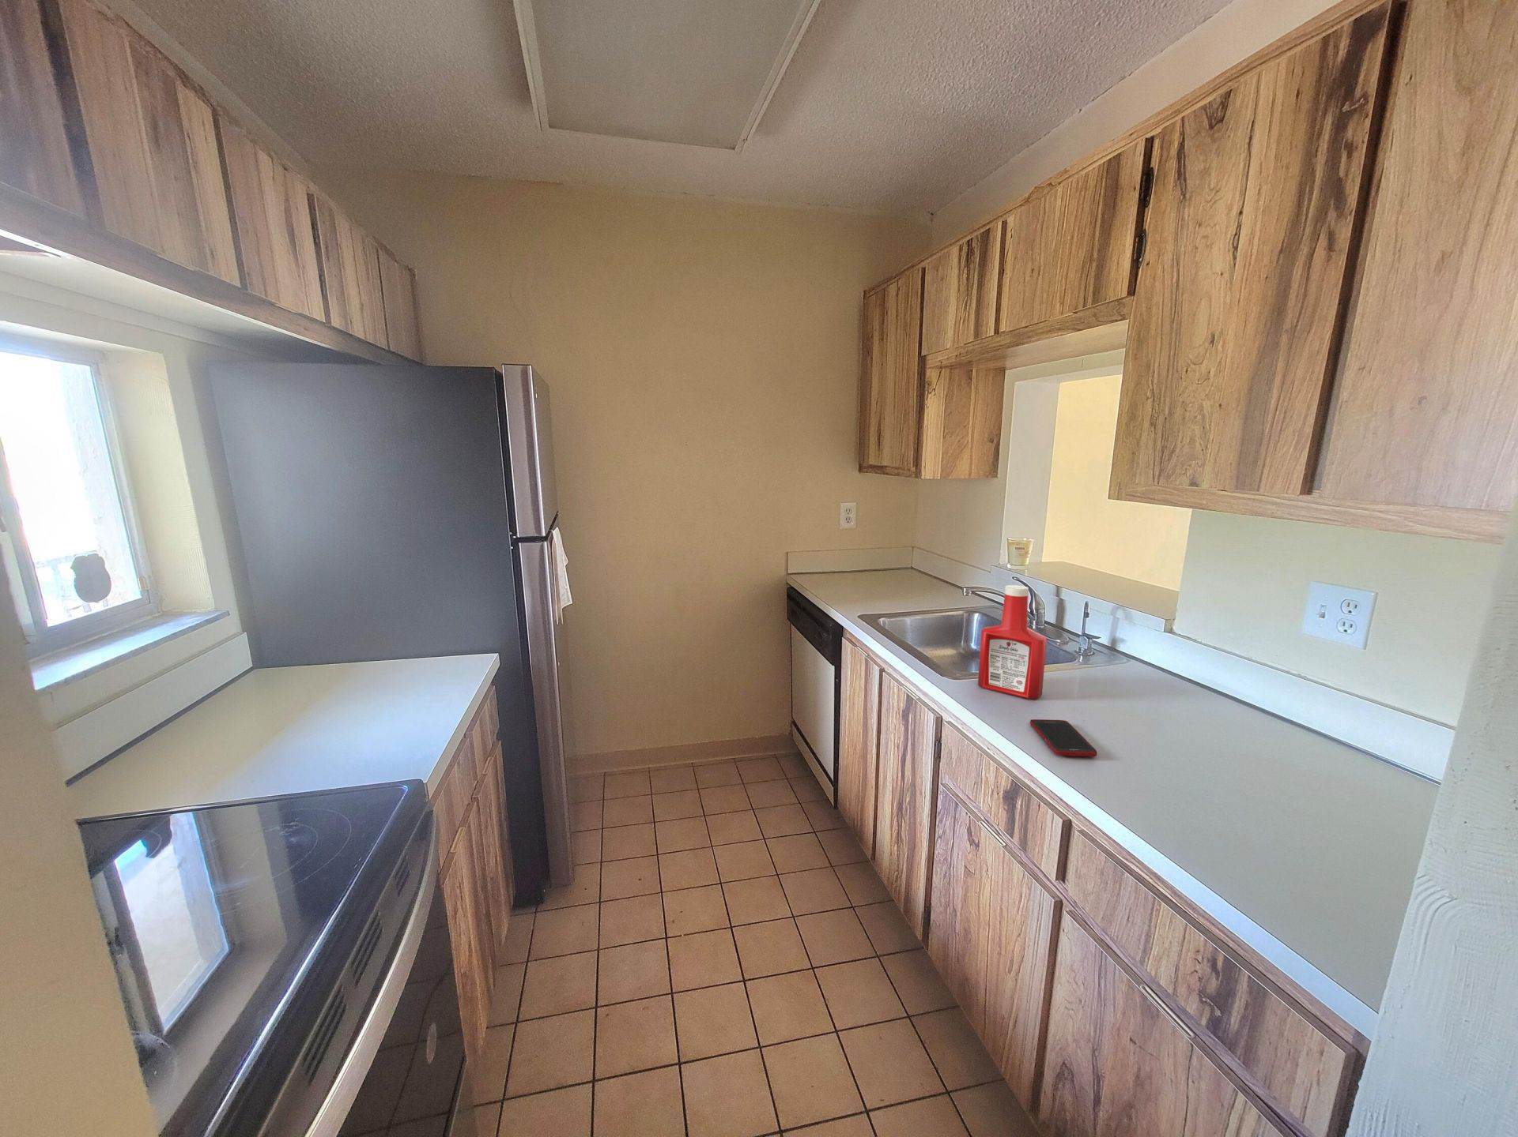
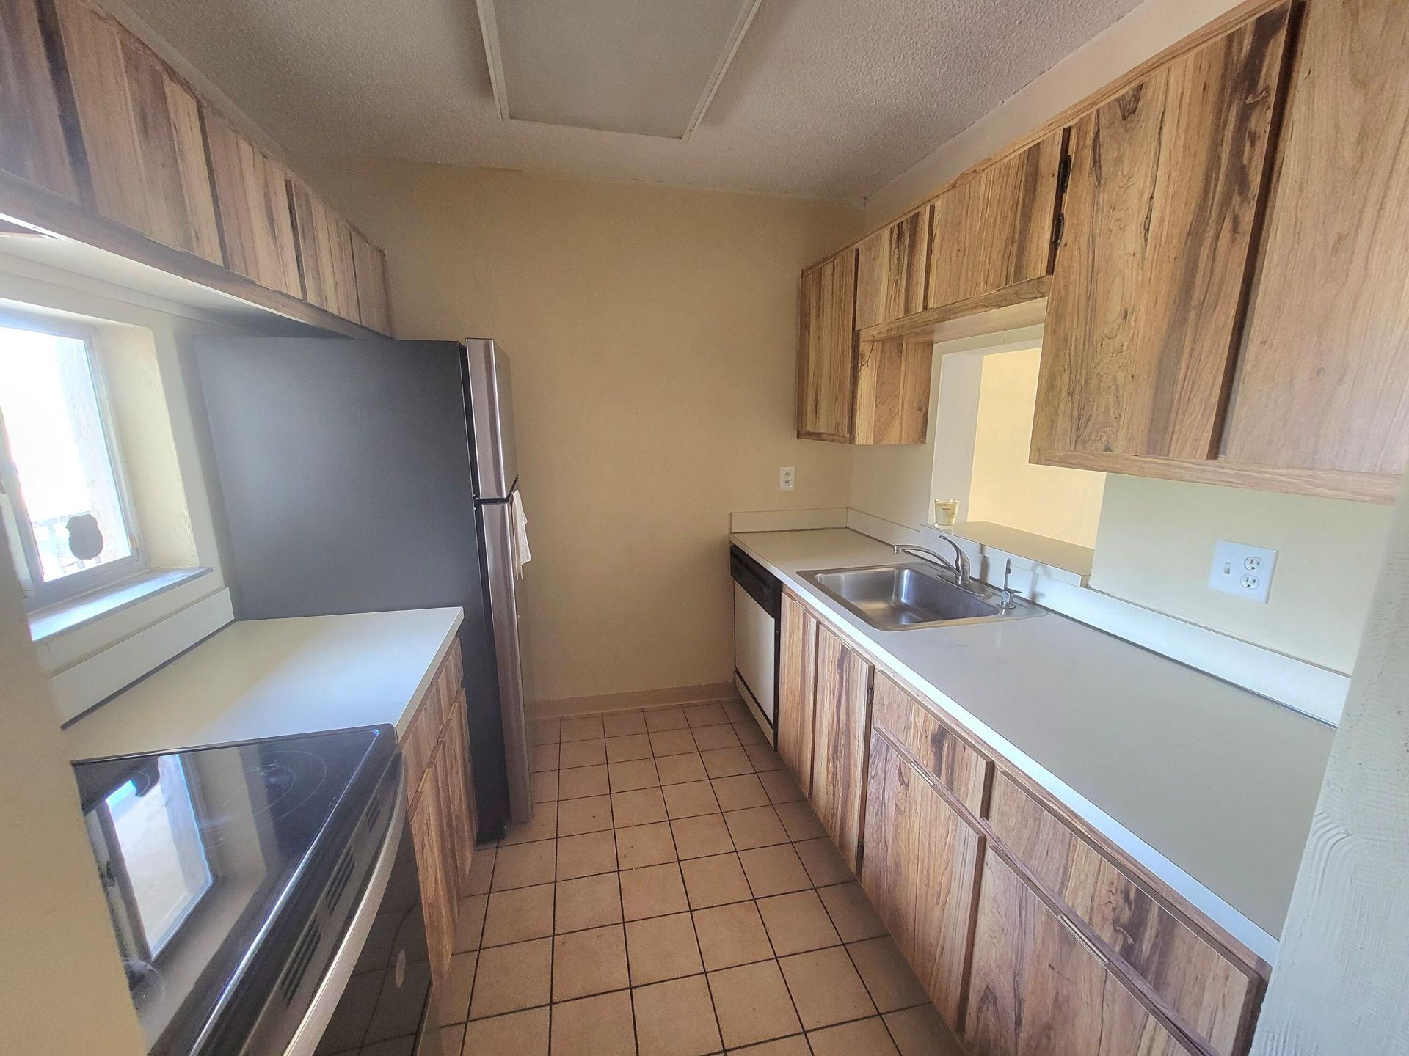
- cell phone (1061, 737)
- soap bottle (1012, 639)
